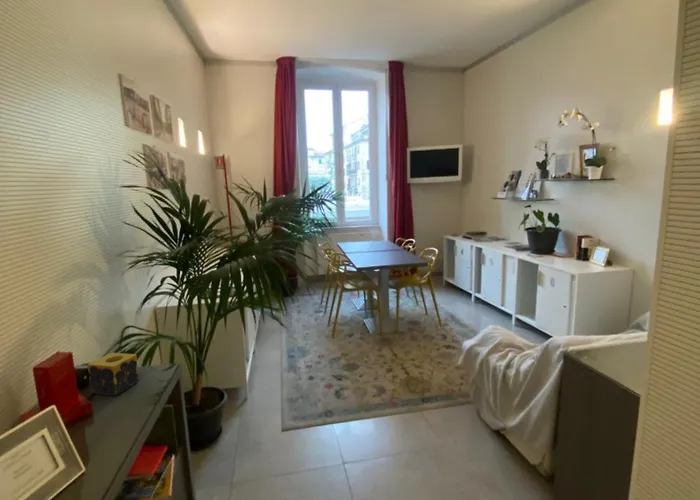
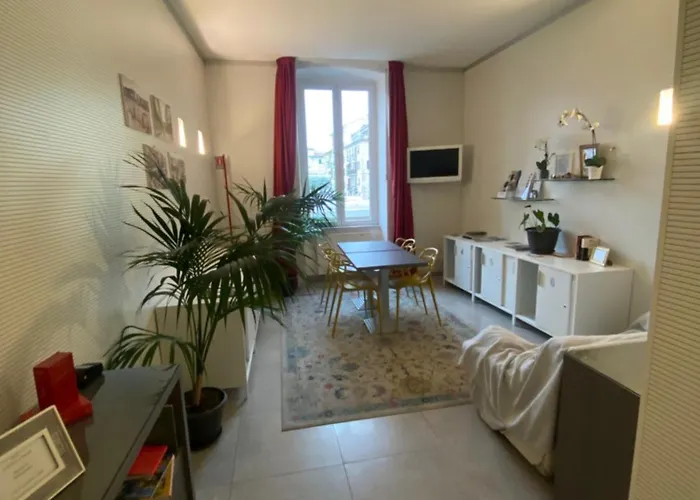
- candle (113, 373)
